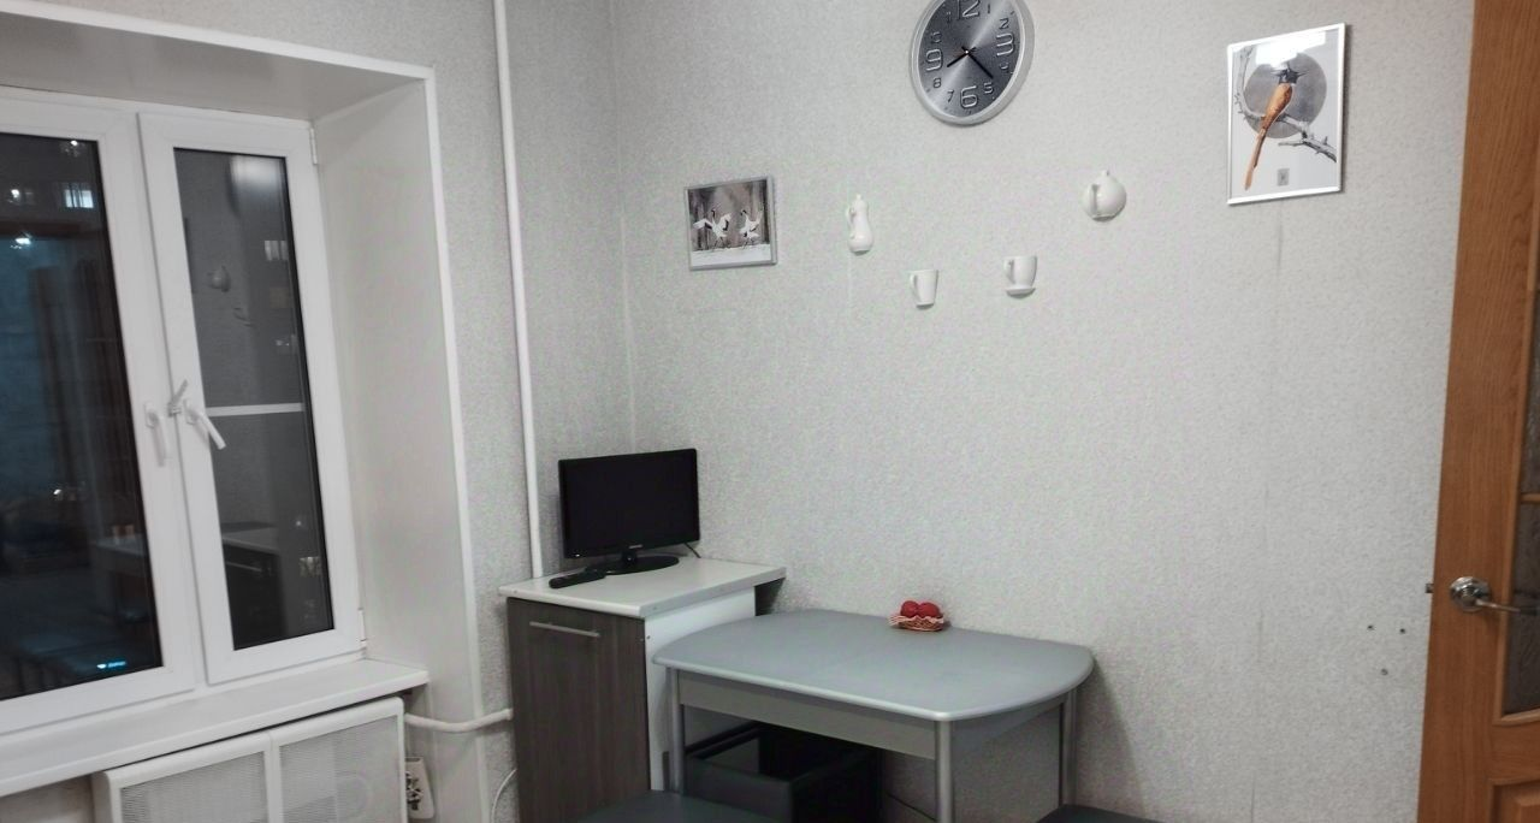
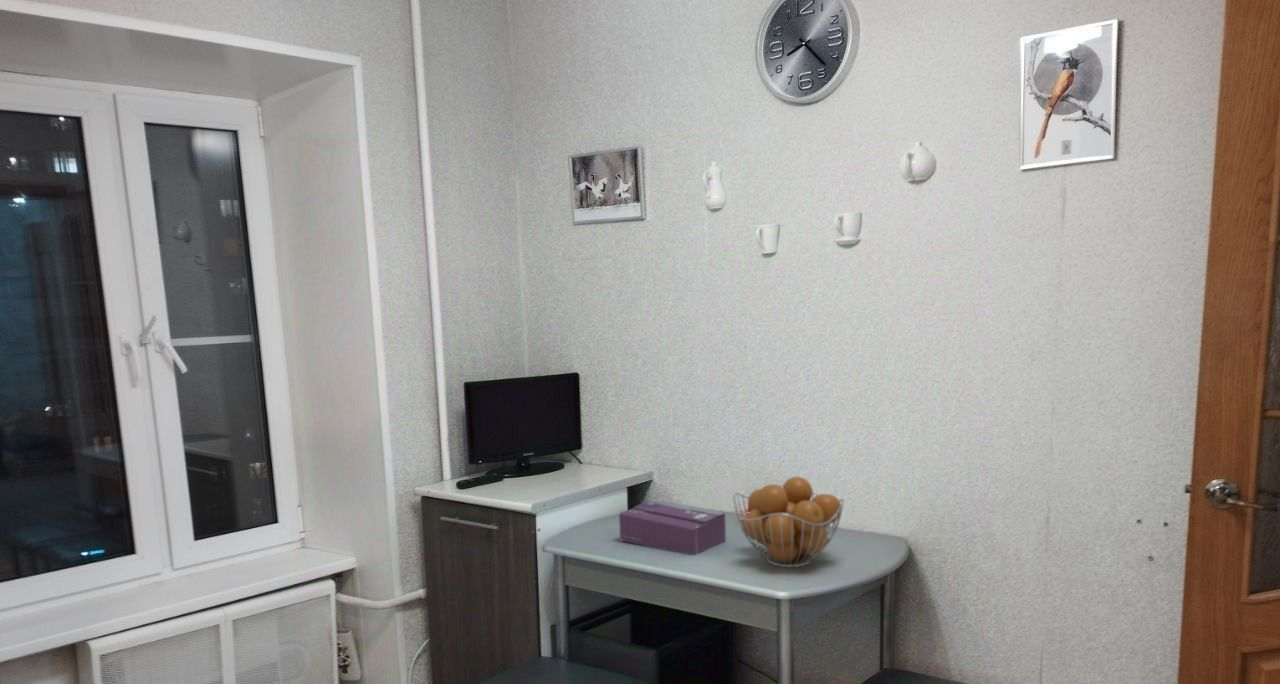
+ tissue box (672, 526)
+ fruit basket (788, 520)
